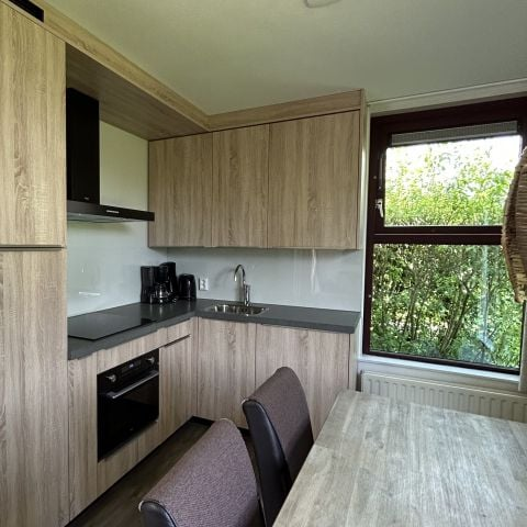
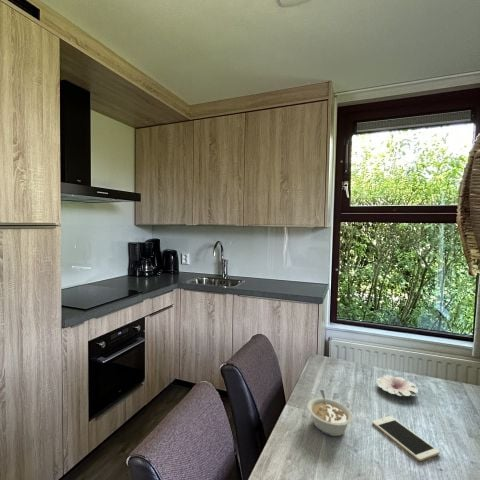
+ flower (396, 386)
+ legume (327, 415)
+ cell phone (403, 436)
